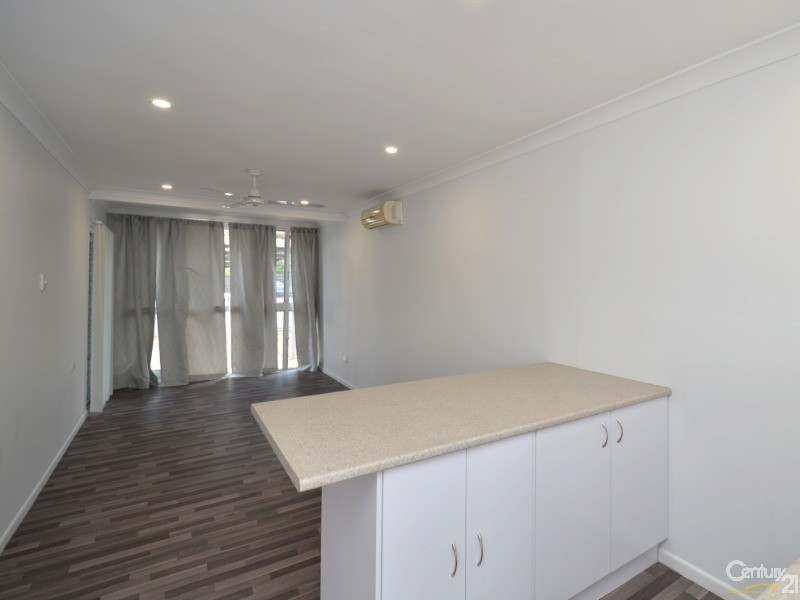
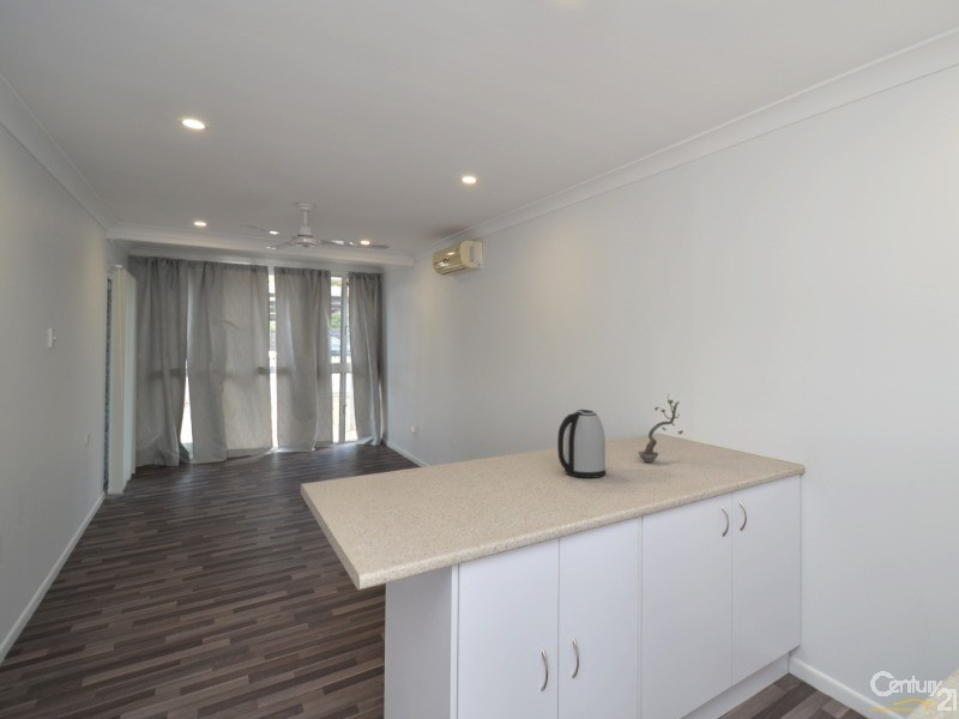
+ plant (667, 423)
+ kettle (579, 441)
